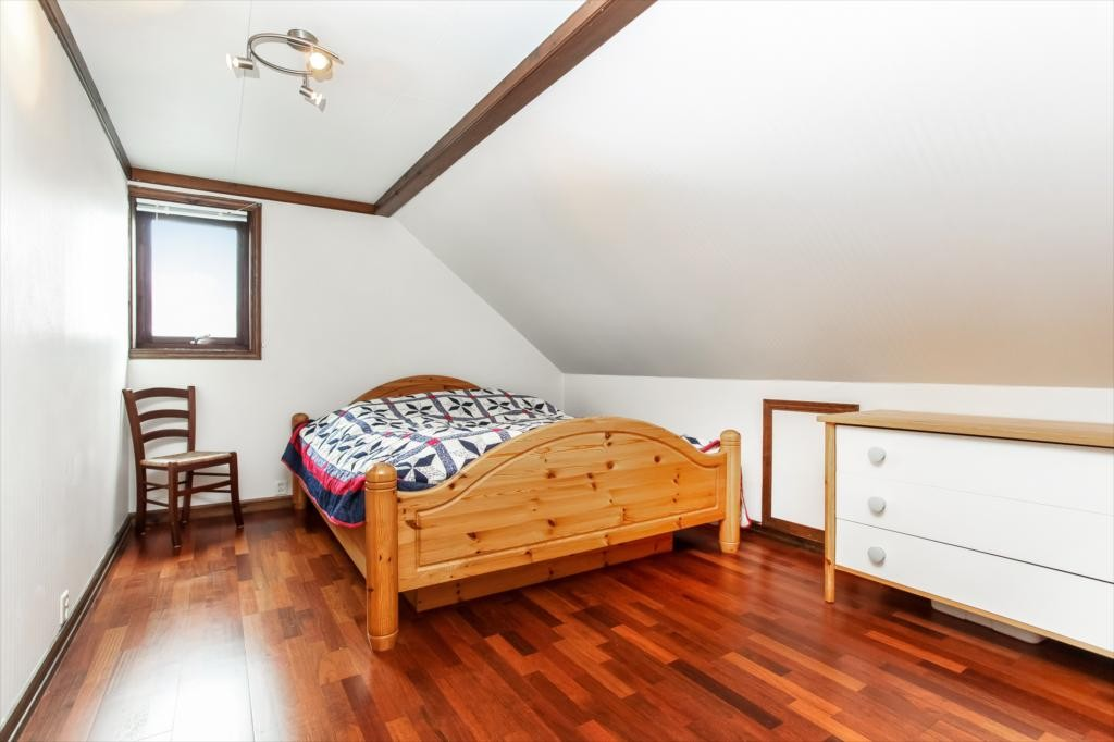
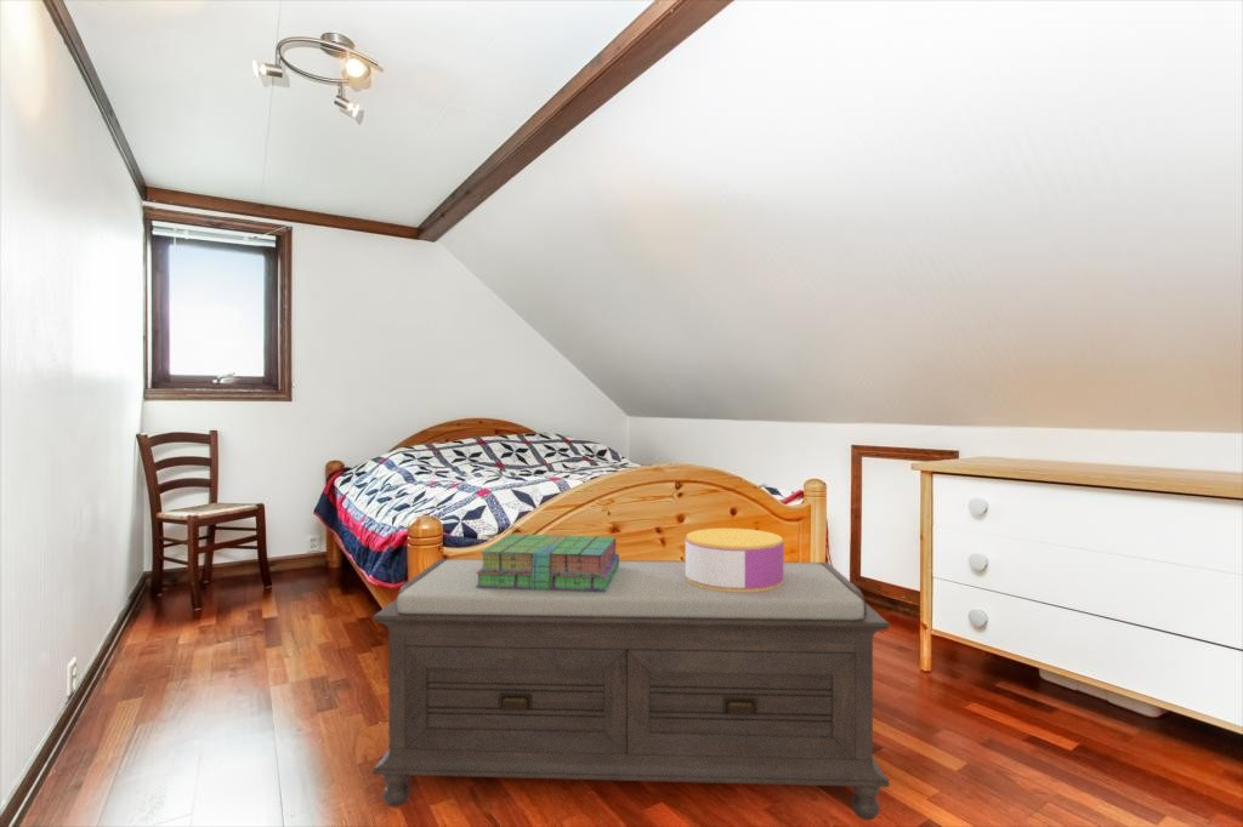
+ bench (629, 673)
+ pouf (733, 557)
+ stack of books (551, 559)
